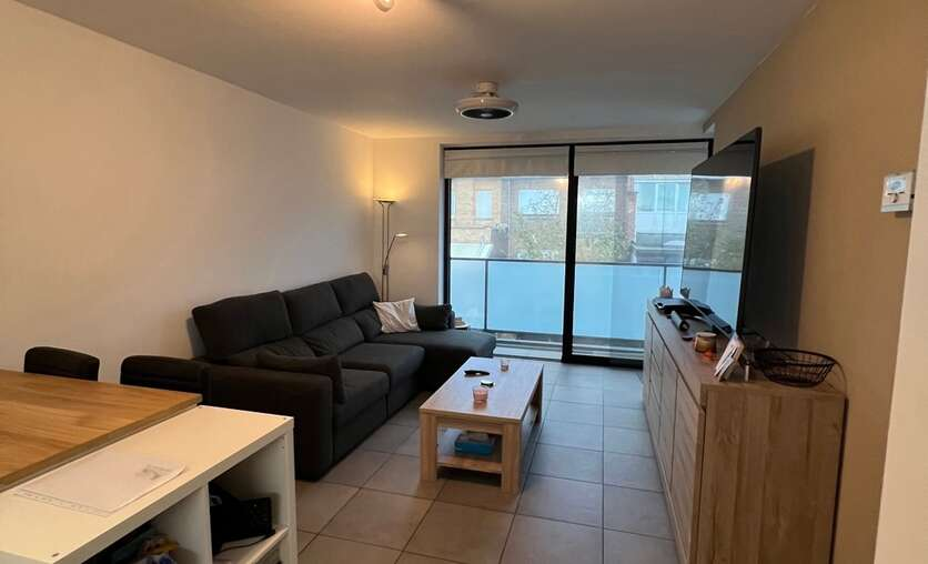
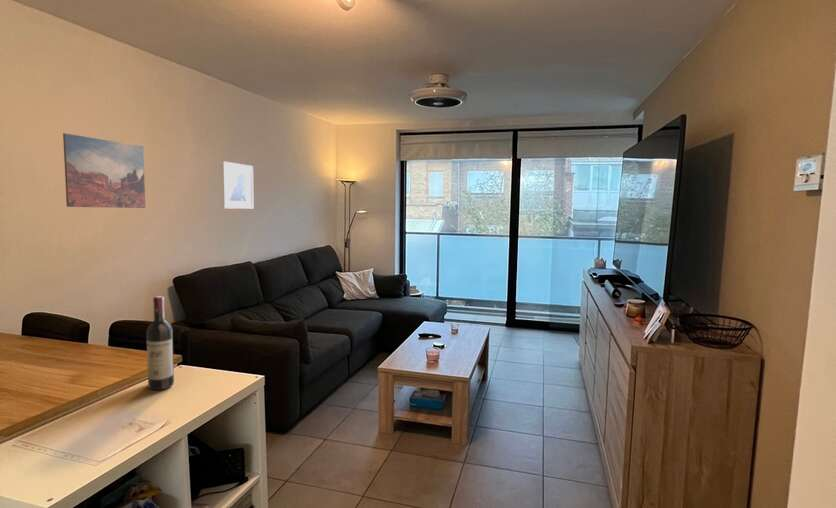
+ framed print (238, 186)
+ wine bottle (159, 341)
+ wall art (108, 174)
